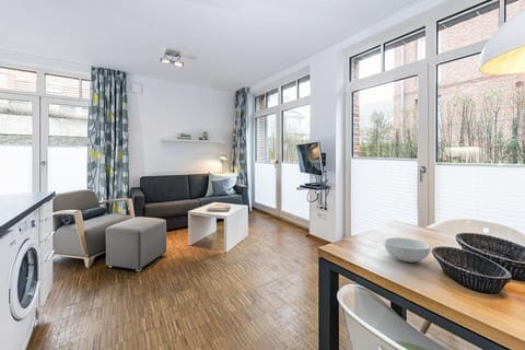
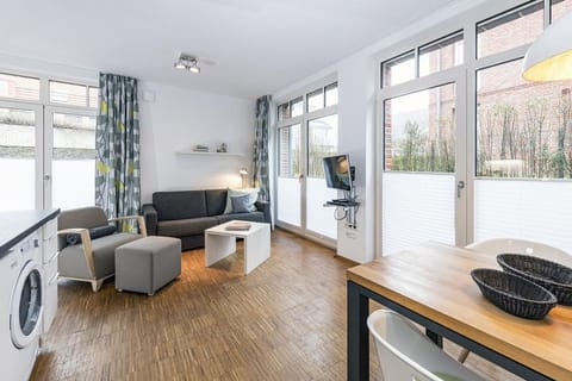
- cereal bowl (406, 250)
